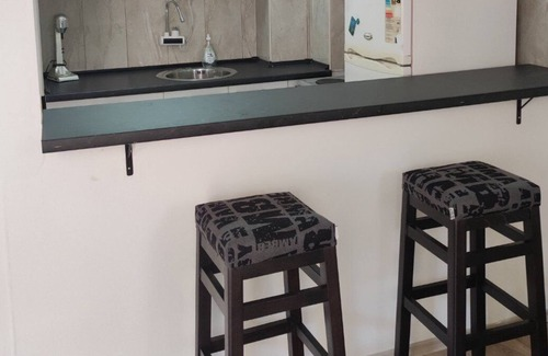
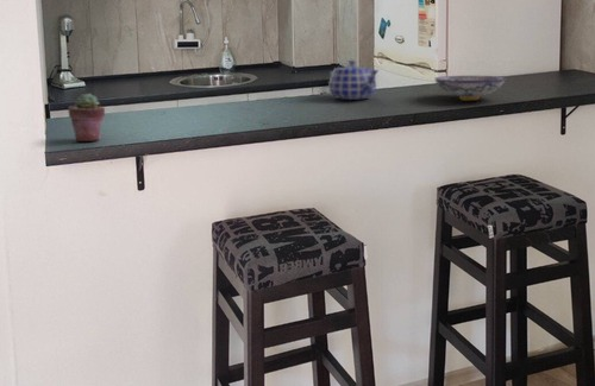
+ teapot (353, 78)
+ potted succulent (87, 116)
+ bowl (469, 88)
